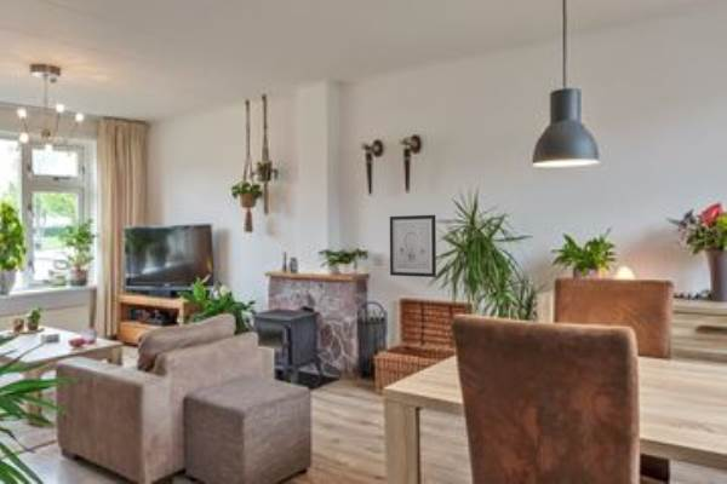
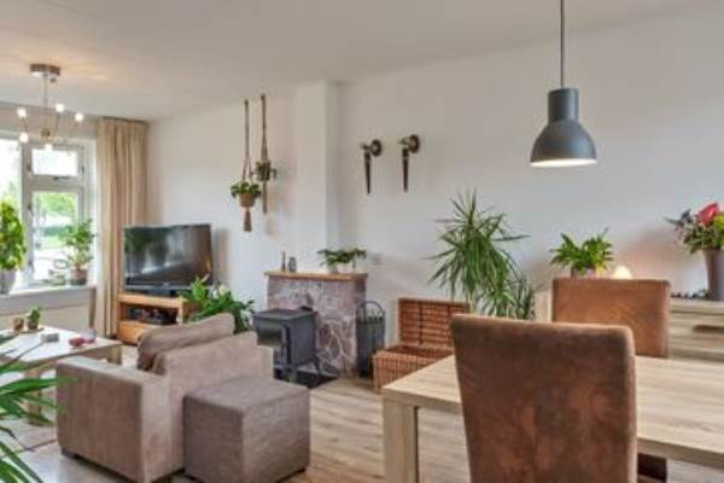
- wall art (412, 246)
